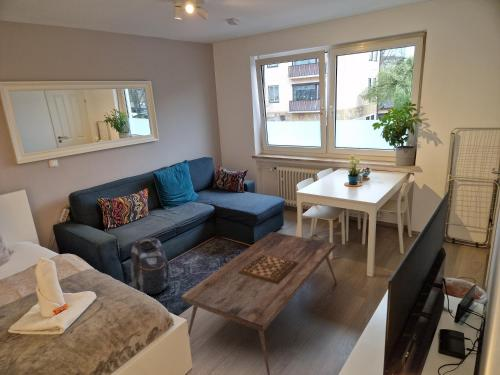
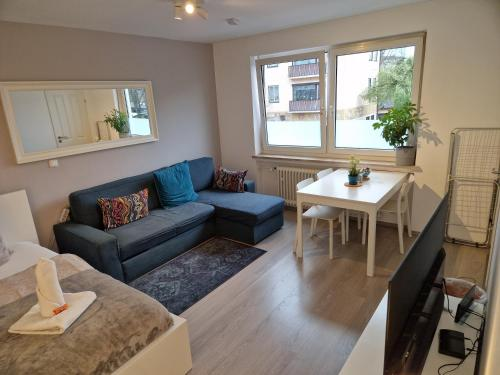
- backpack (149, 263)
- coffee table (269, 285)
